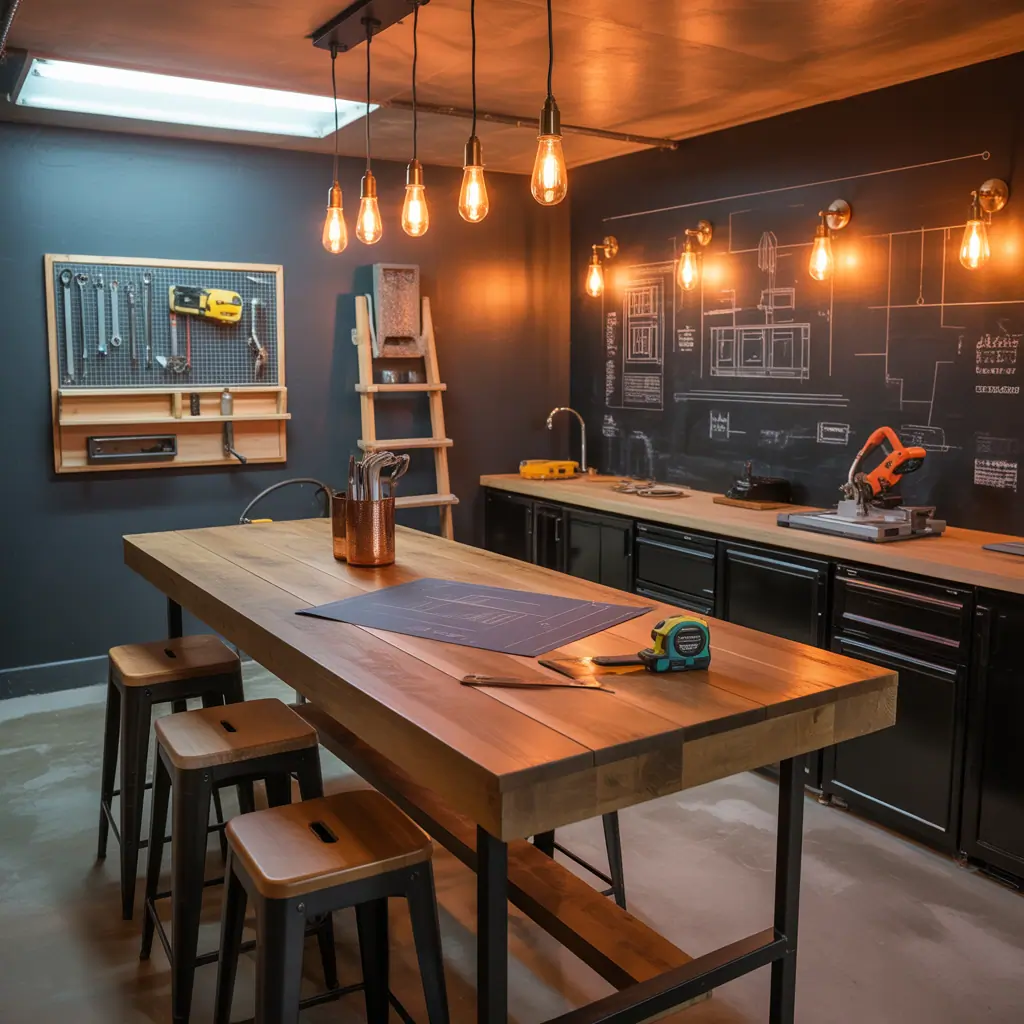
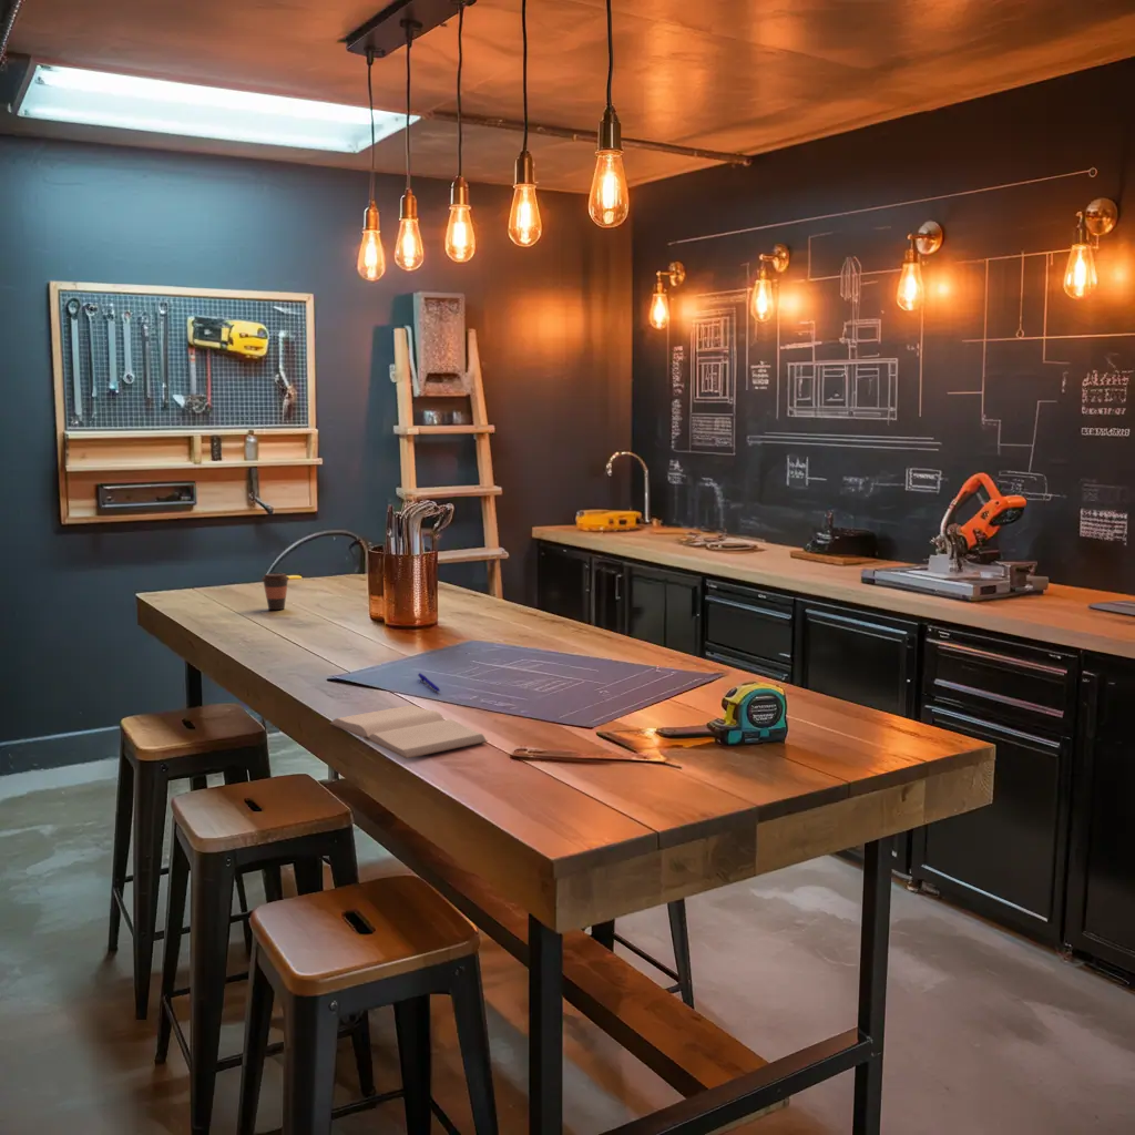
+ coffee cup (275, 591)
+ book (406, 726)
+ pen (429, 682)
